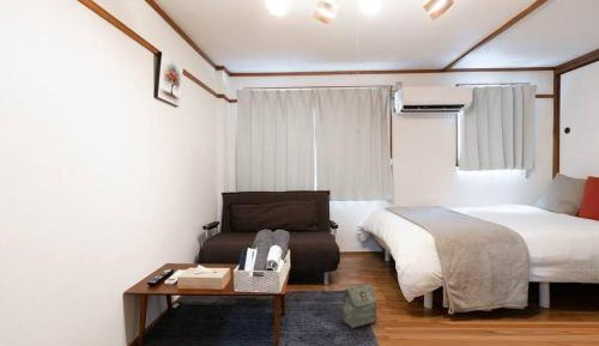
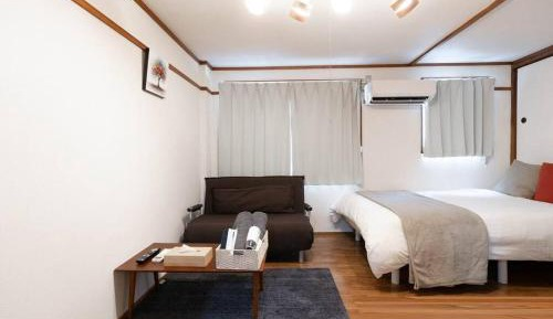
- bag (359, 303)
